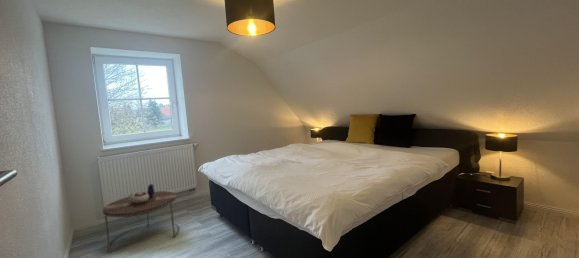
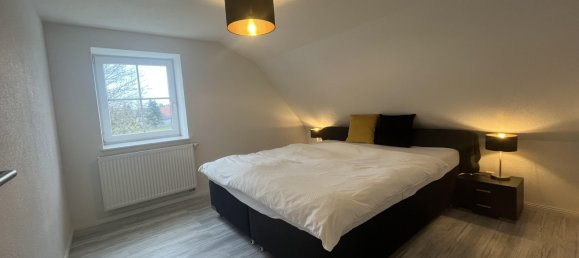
- side table (142, 212)
